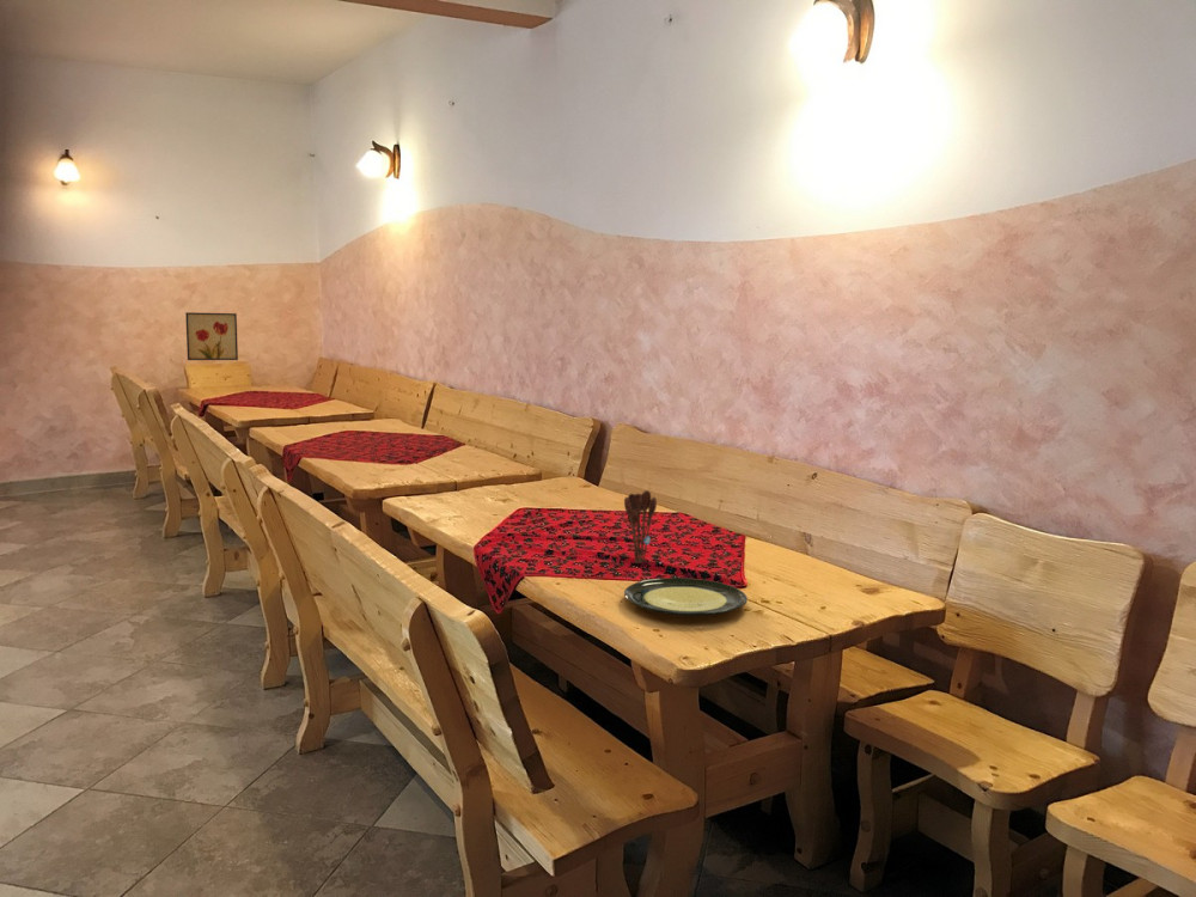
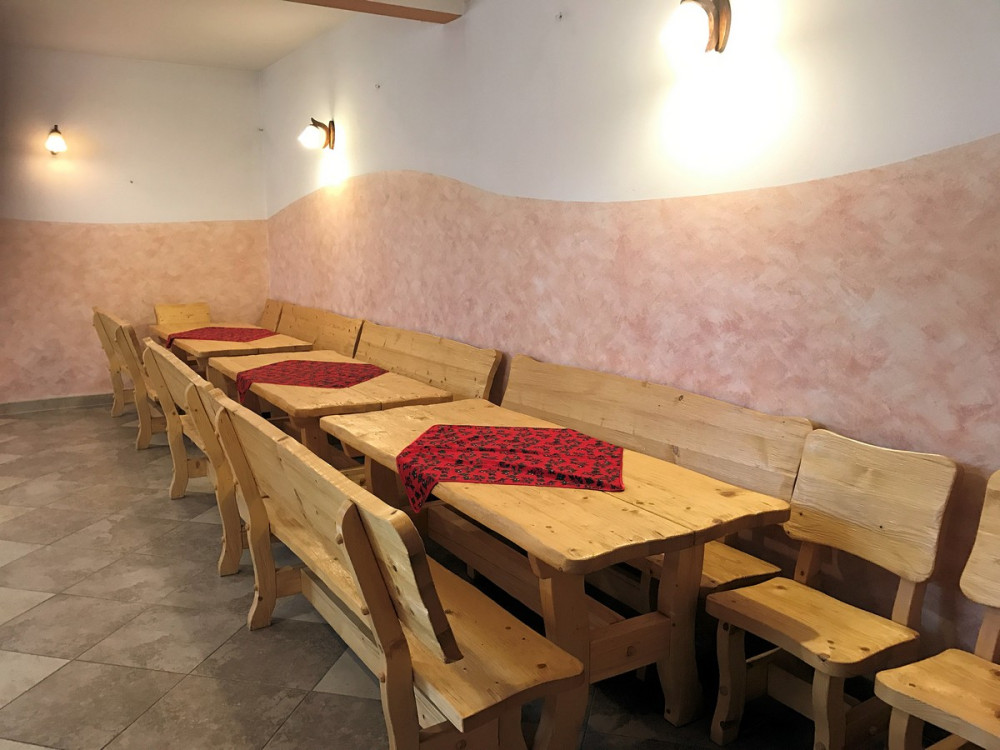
- wall art (212, 336)
- plate (684, 598)
- utensil holder (639, 525)
